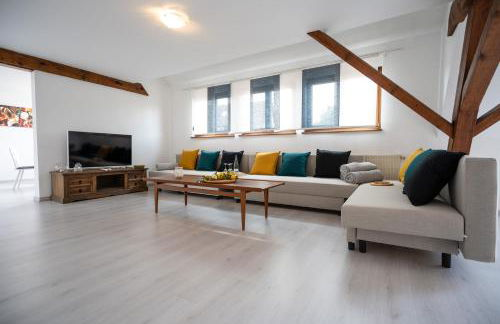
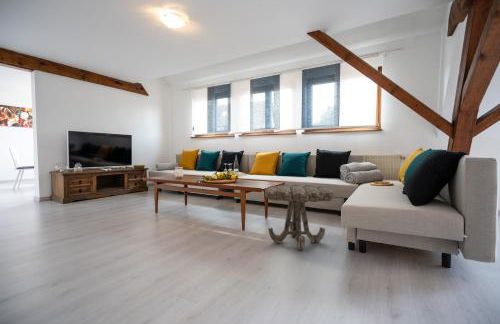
+ side table (297, 215)
